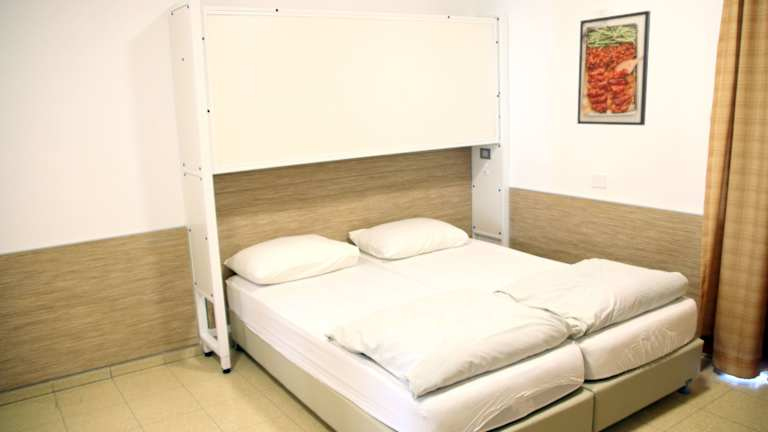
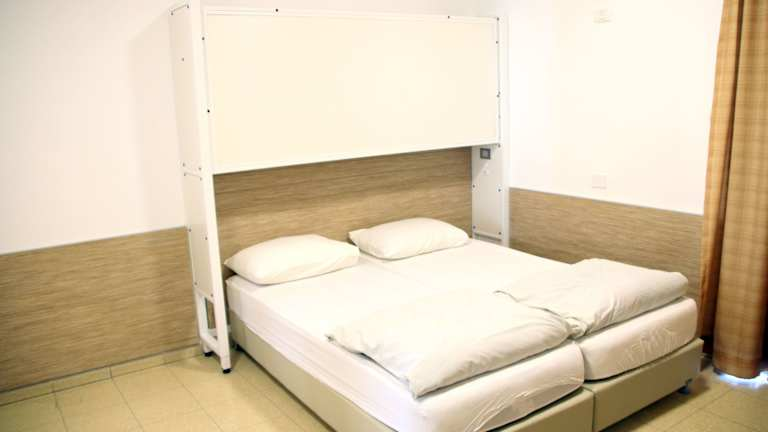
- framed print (611, 71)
